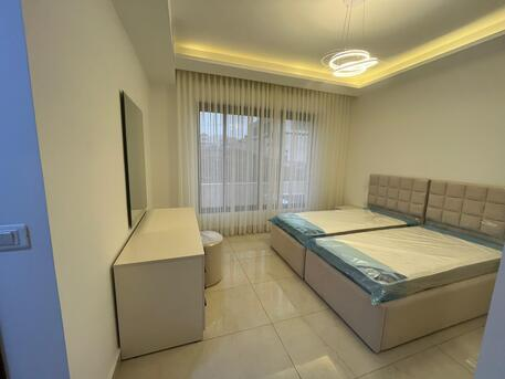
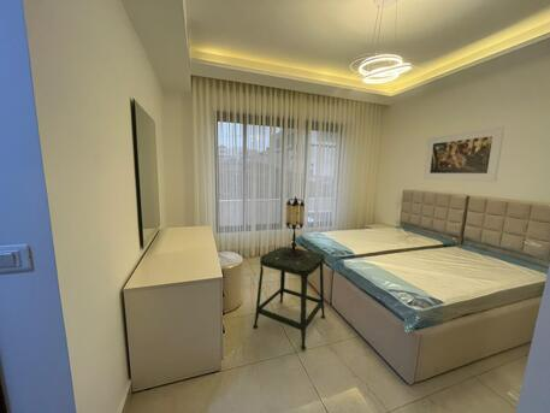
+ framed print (457, 157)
+ table lamp (294, 224)
+ stool (291, 290)
